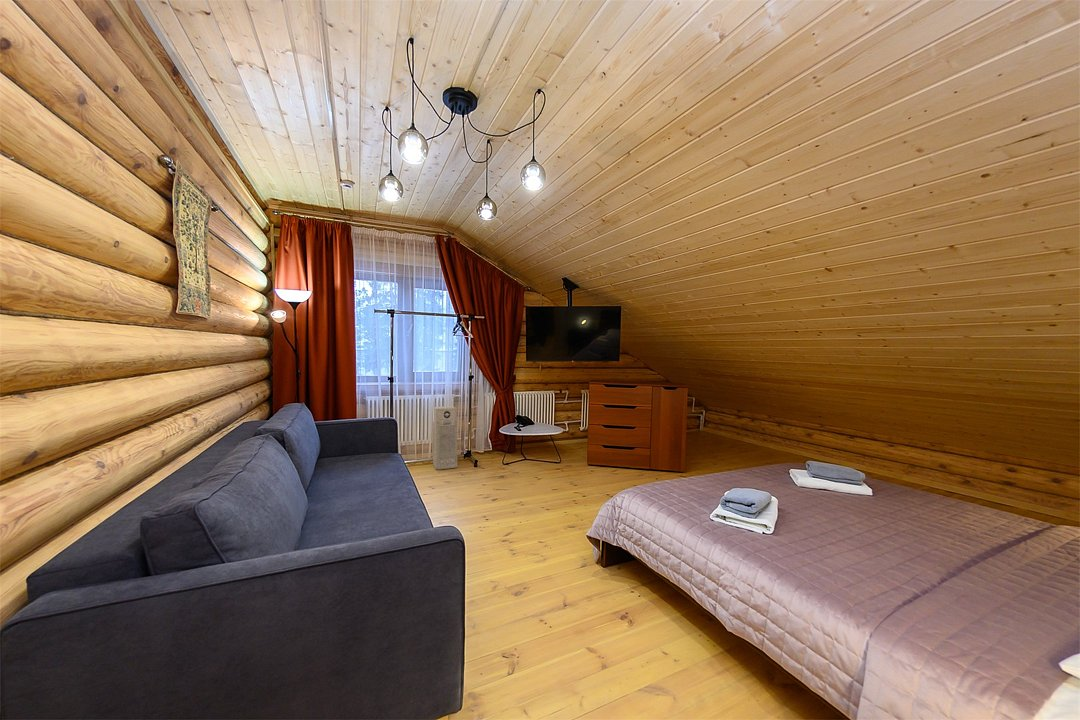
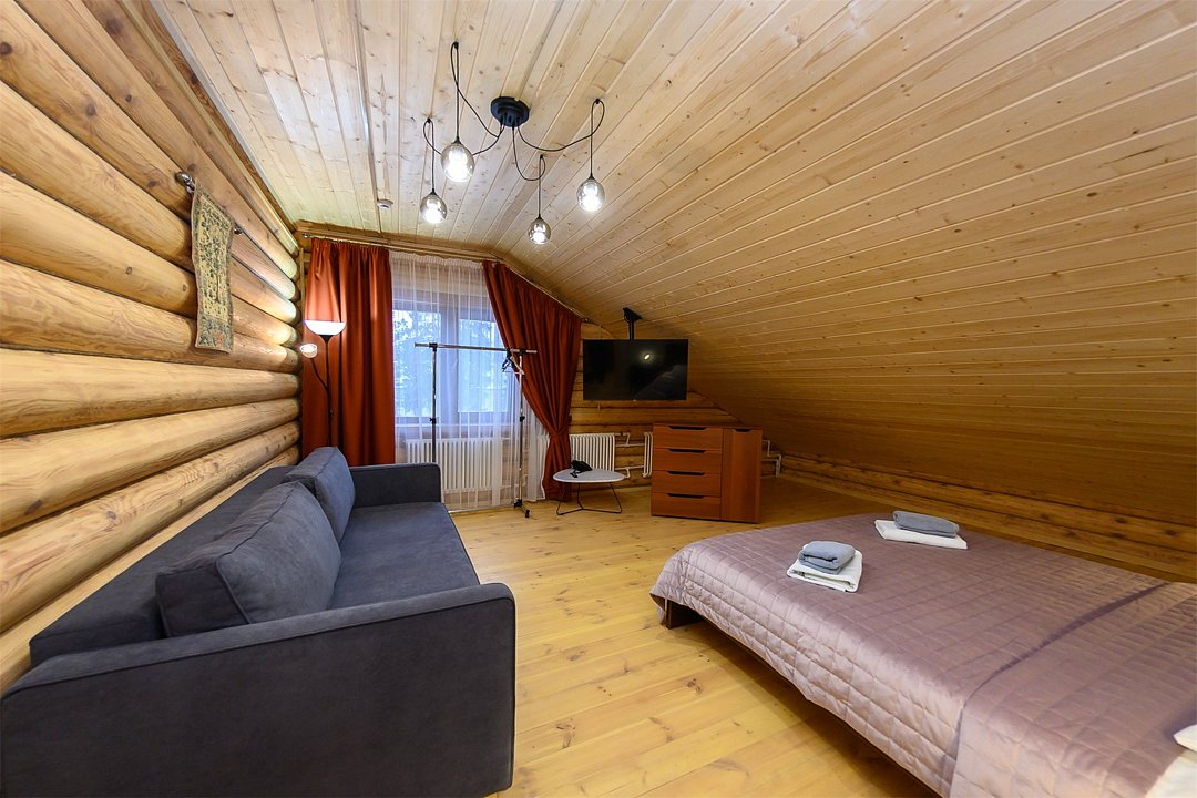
- air purifier (444, 435)
